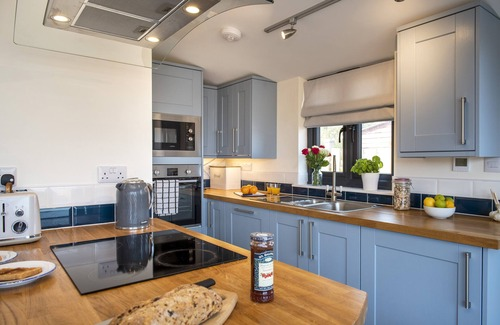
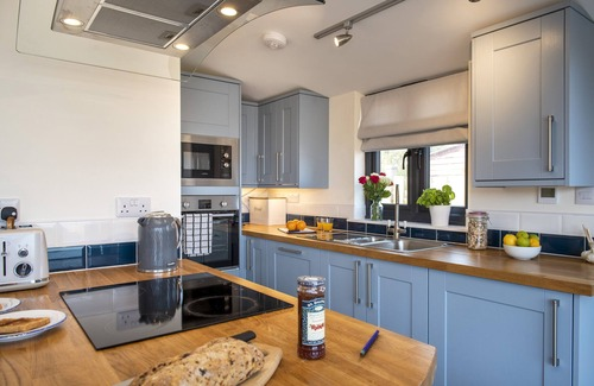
+ pen (369, 342)
